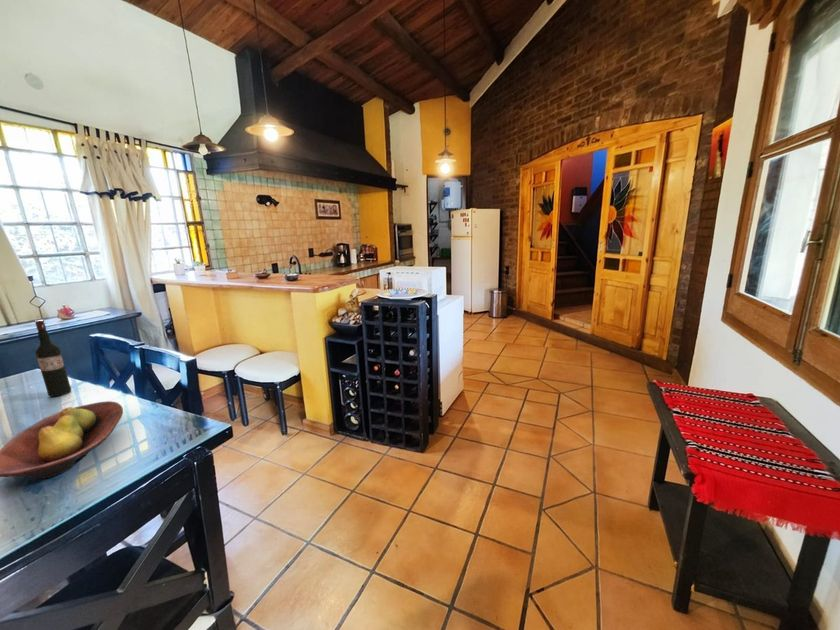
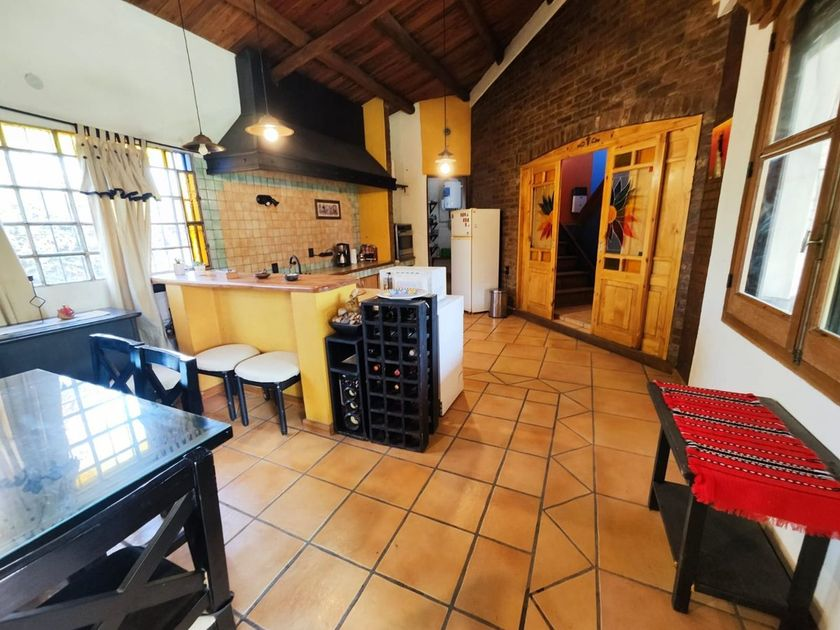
- fruit bowl (65, 433)
- wine bottle (50, 357)
